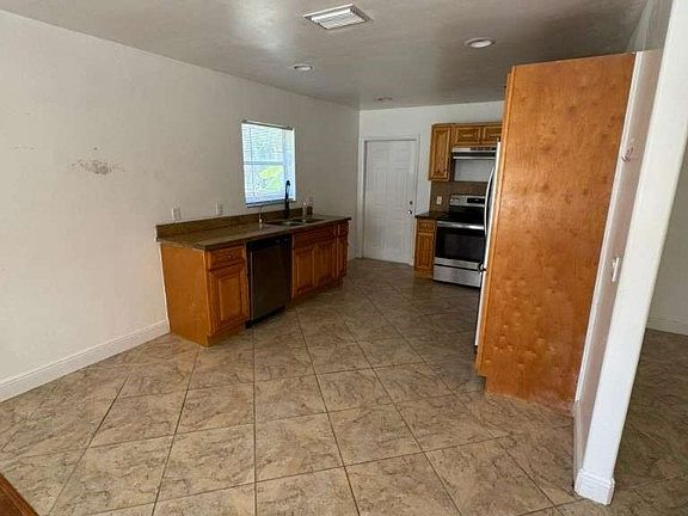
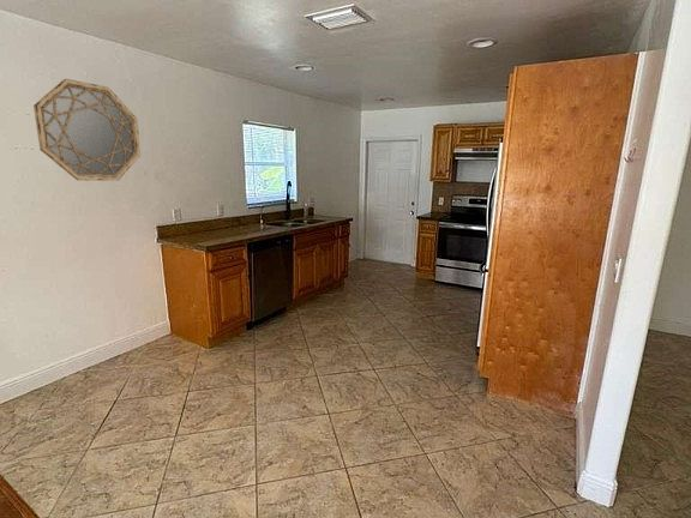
+ home mirror (92, 133)
